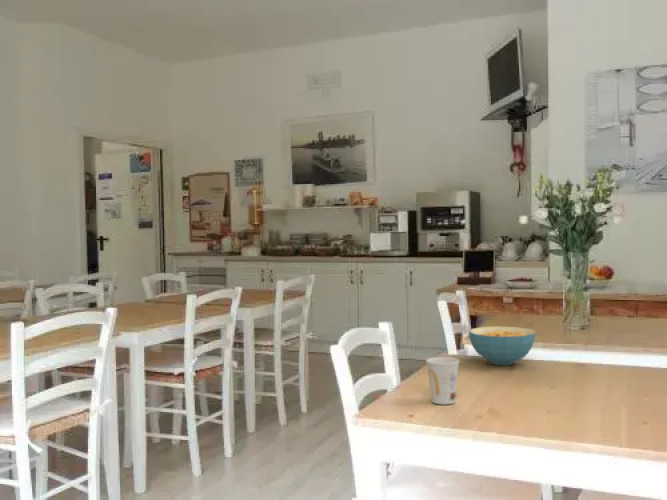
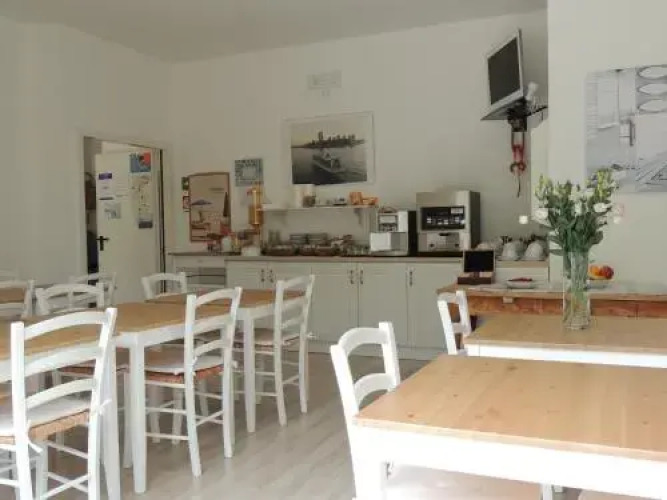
- cereal bowl (502, 347)
- cup (443, 380)
